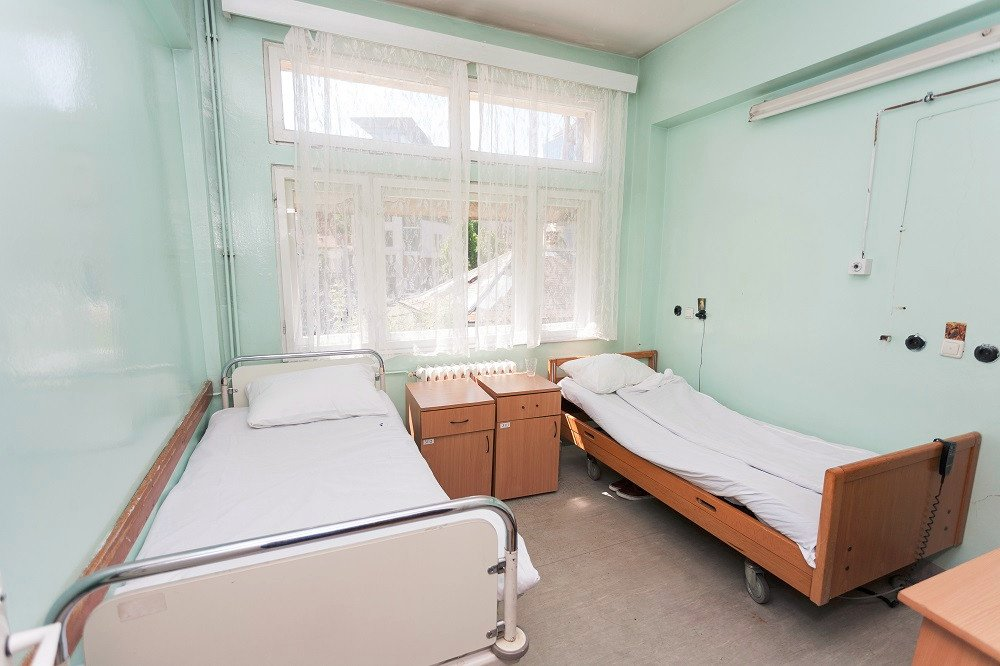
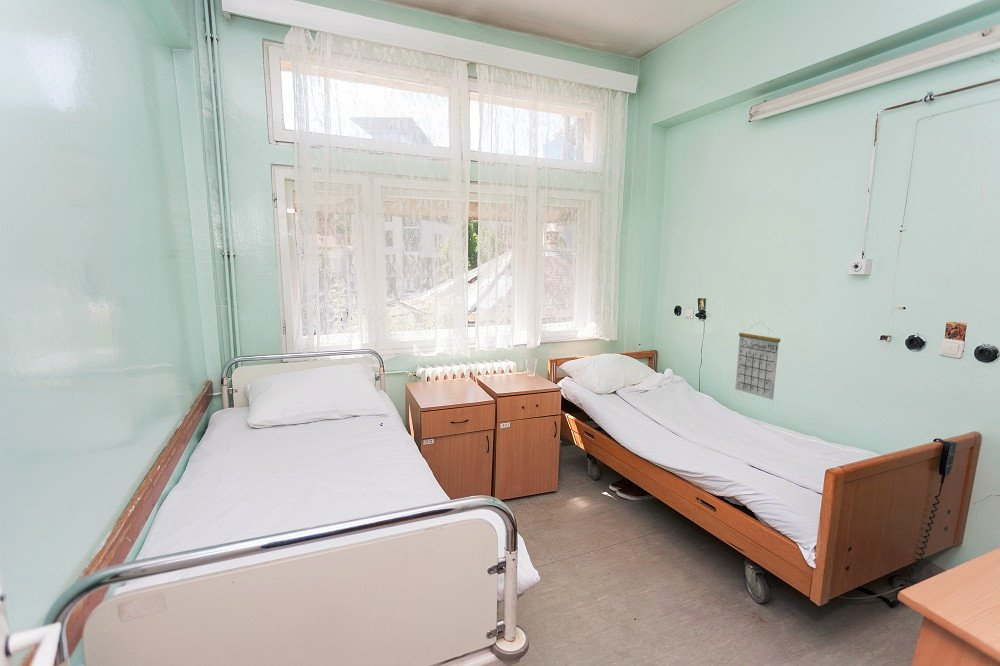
+ calendar (756, 358)
